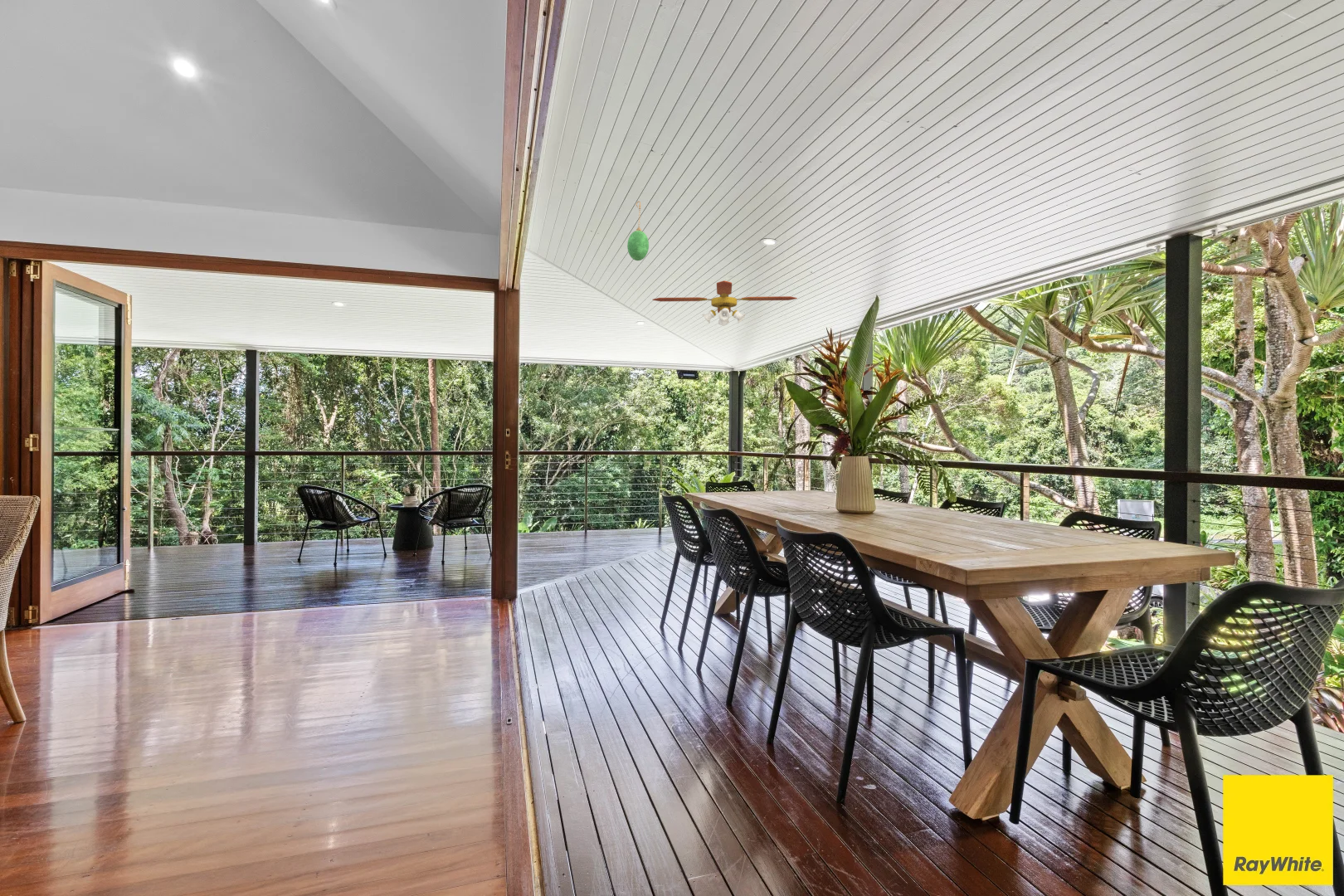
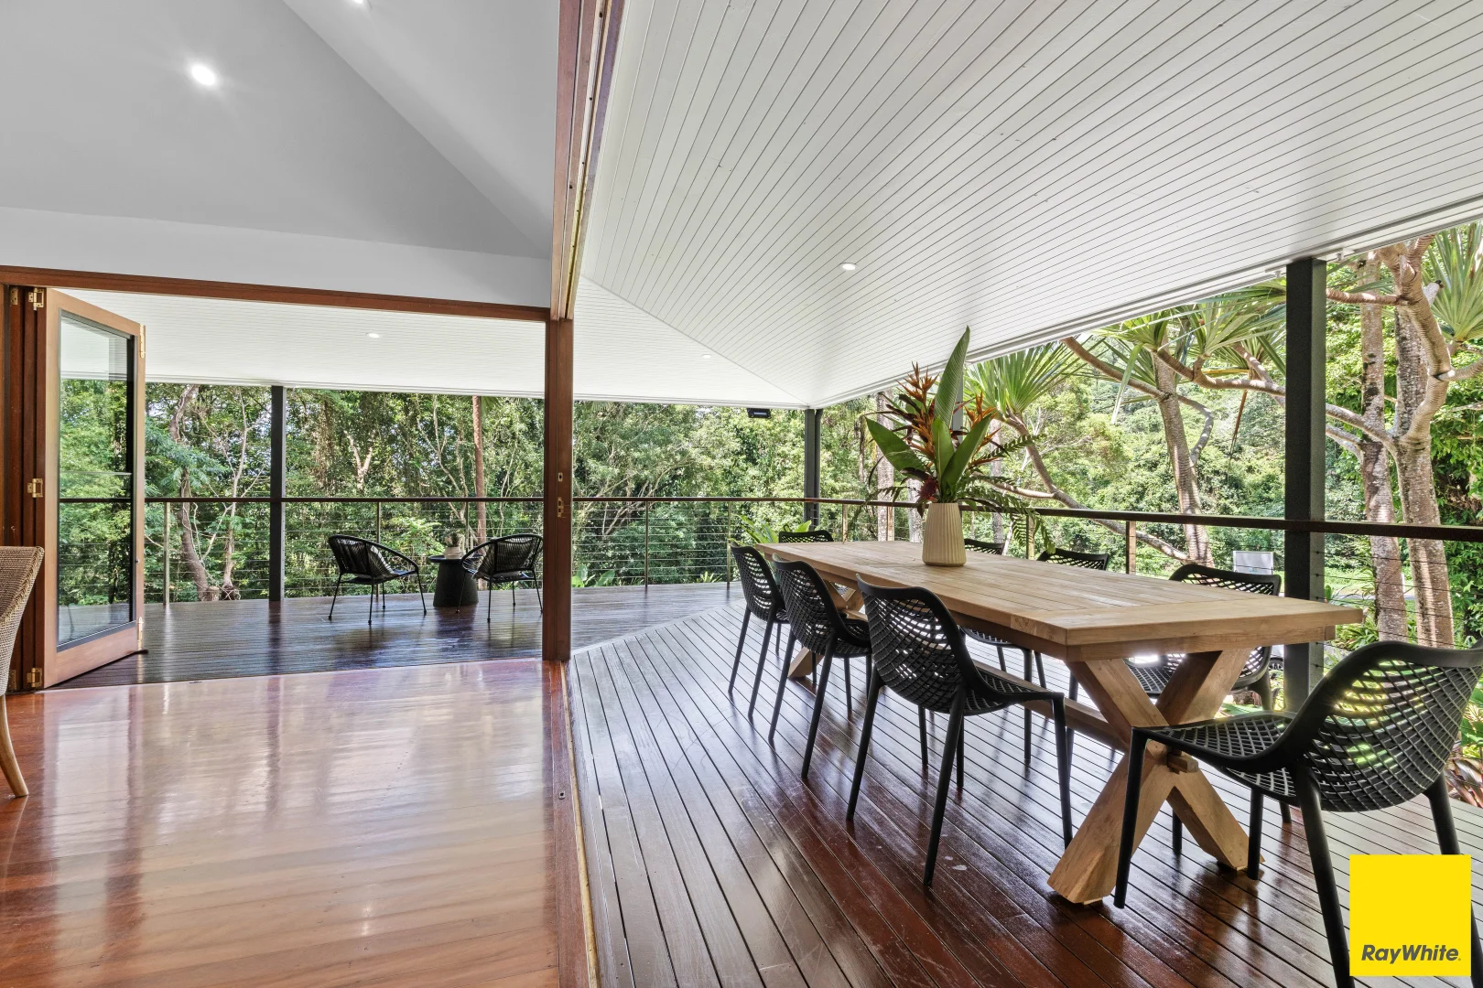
- hanging planter (638, 230)
- ceiling fan (723, 303)
